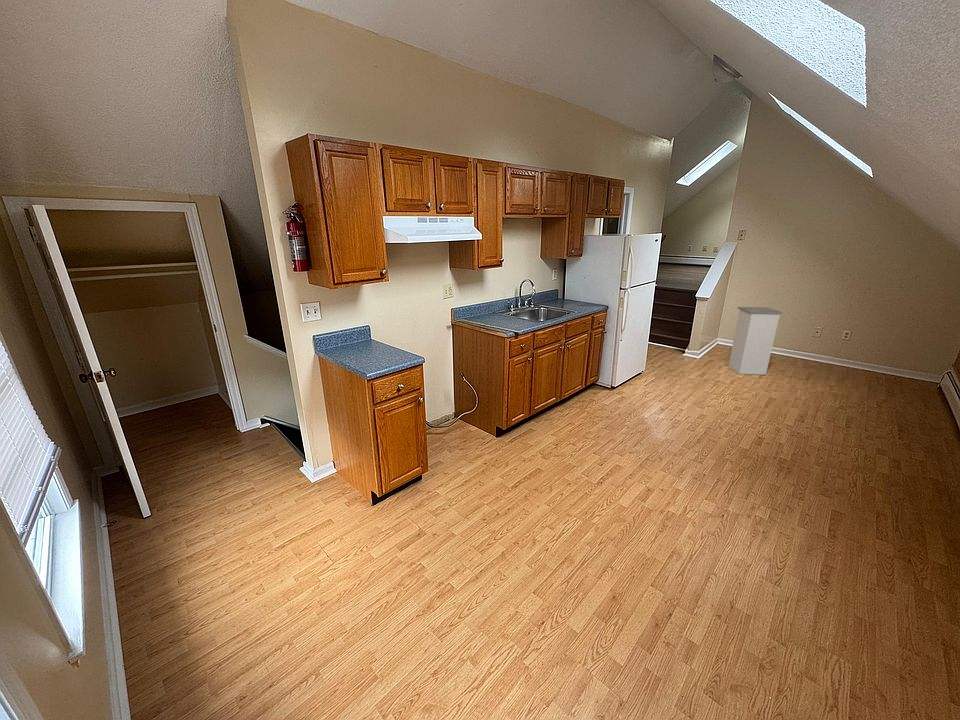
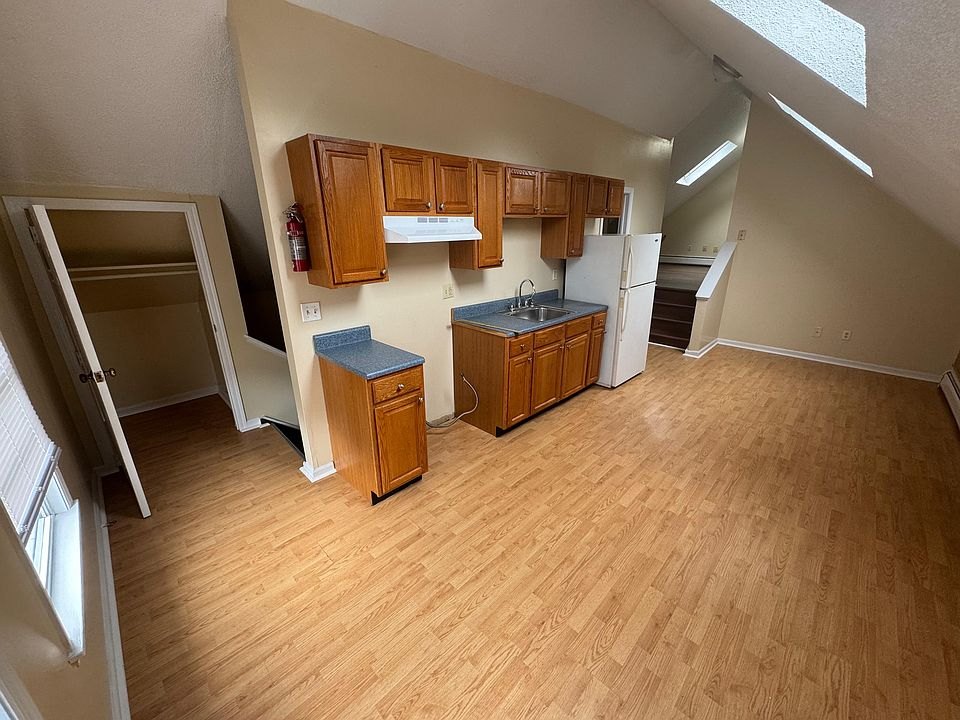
- trash can (753, 340)
